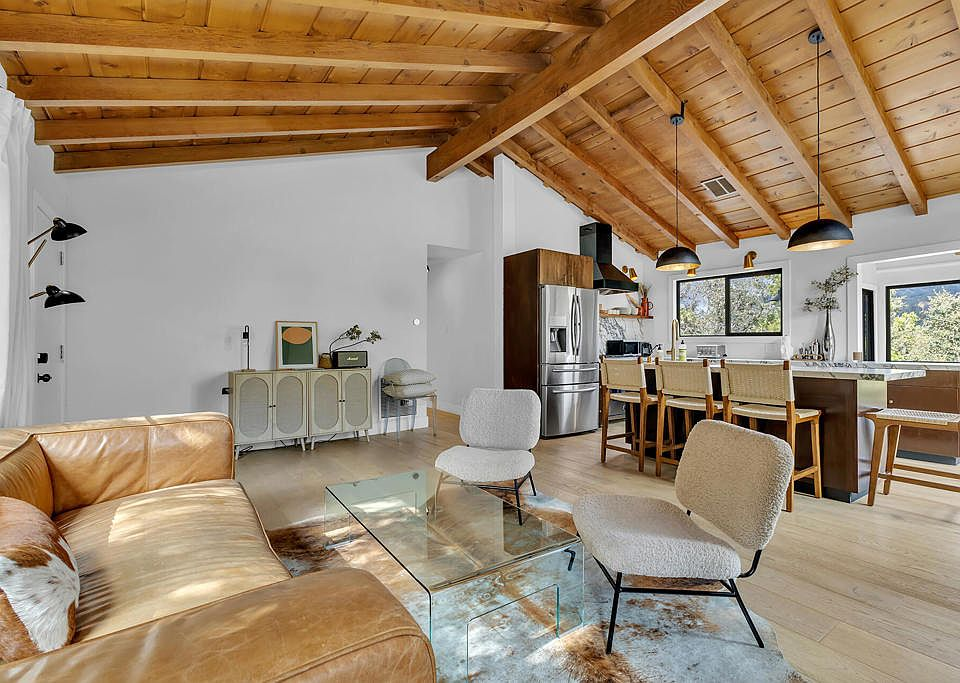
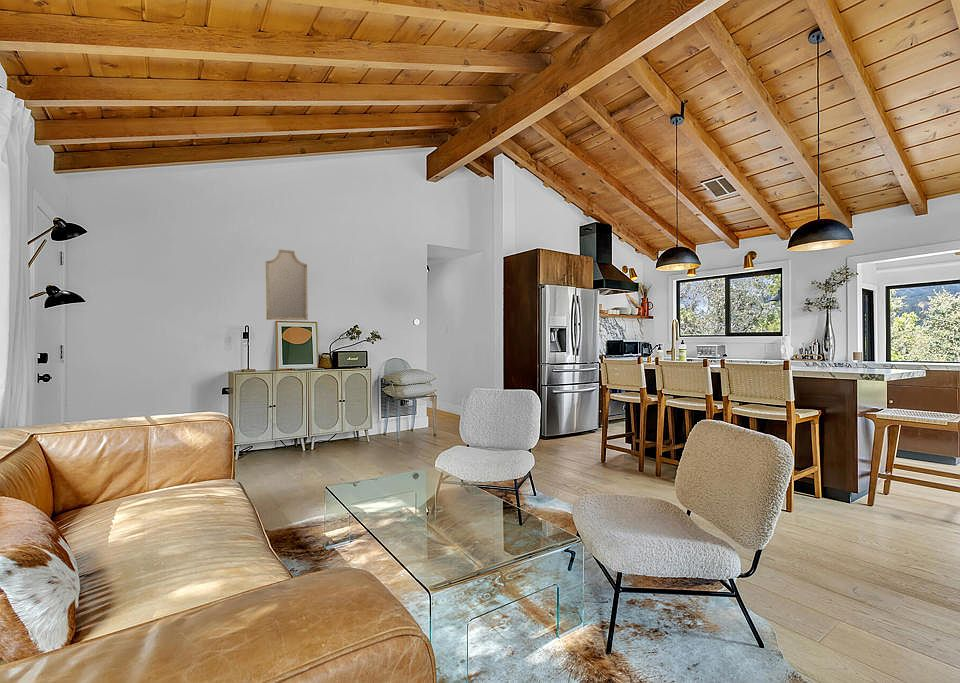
+ home mirror (287, 285)
